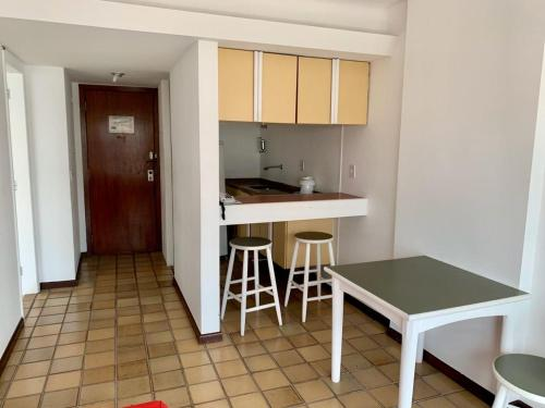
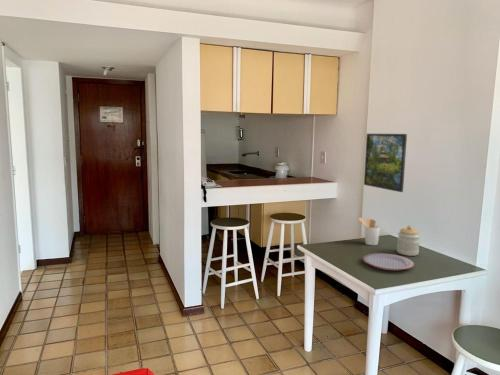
+ plate (387, 262)
+ jar (408, 239)
+ utensil holder (368, 230)
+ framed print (383, 161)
